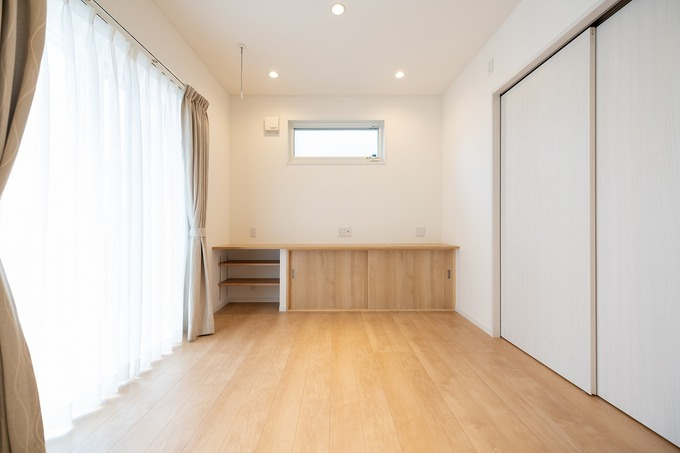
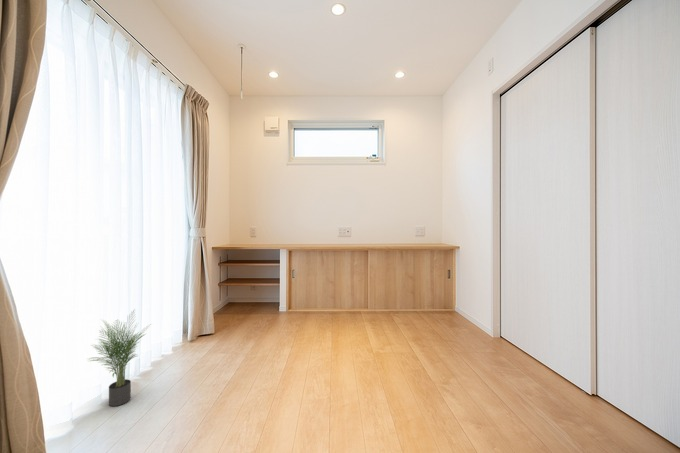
+ potted plant (116, 359)
